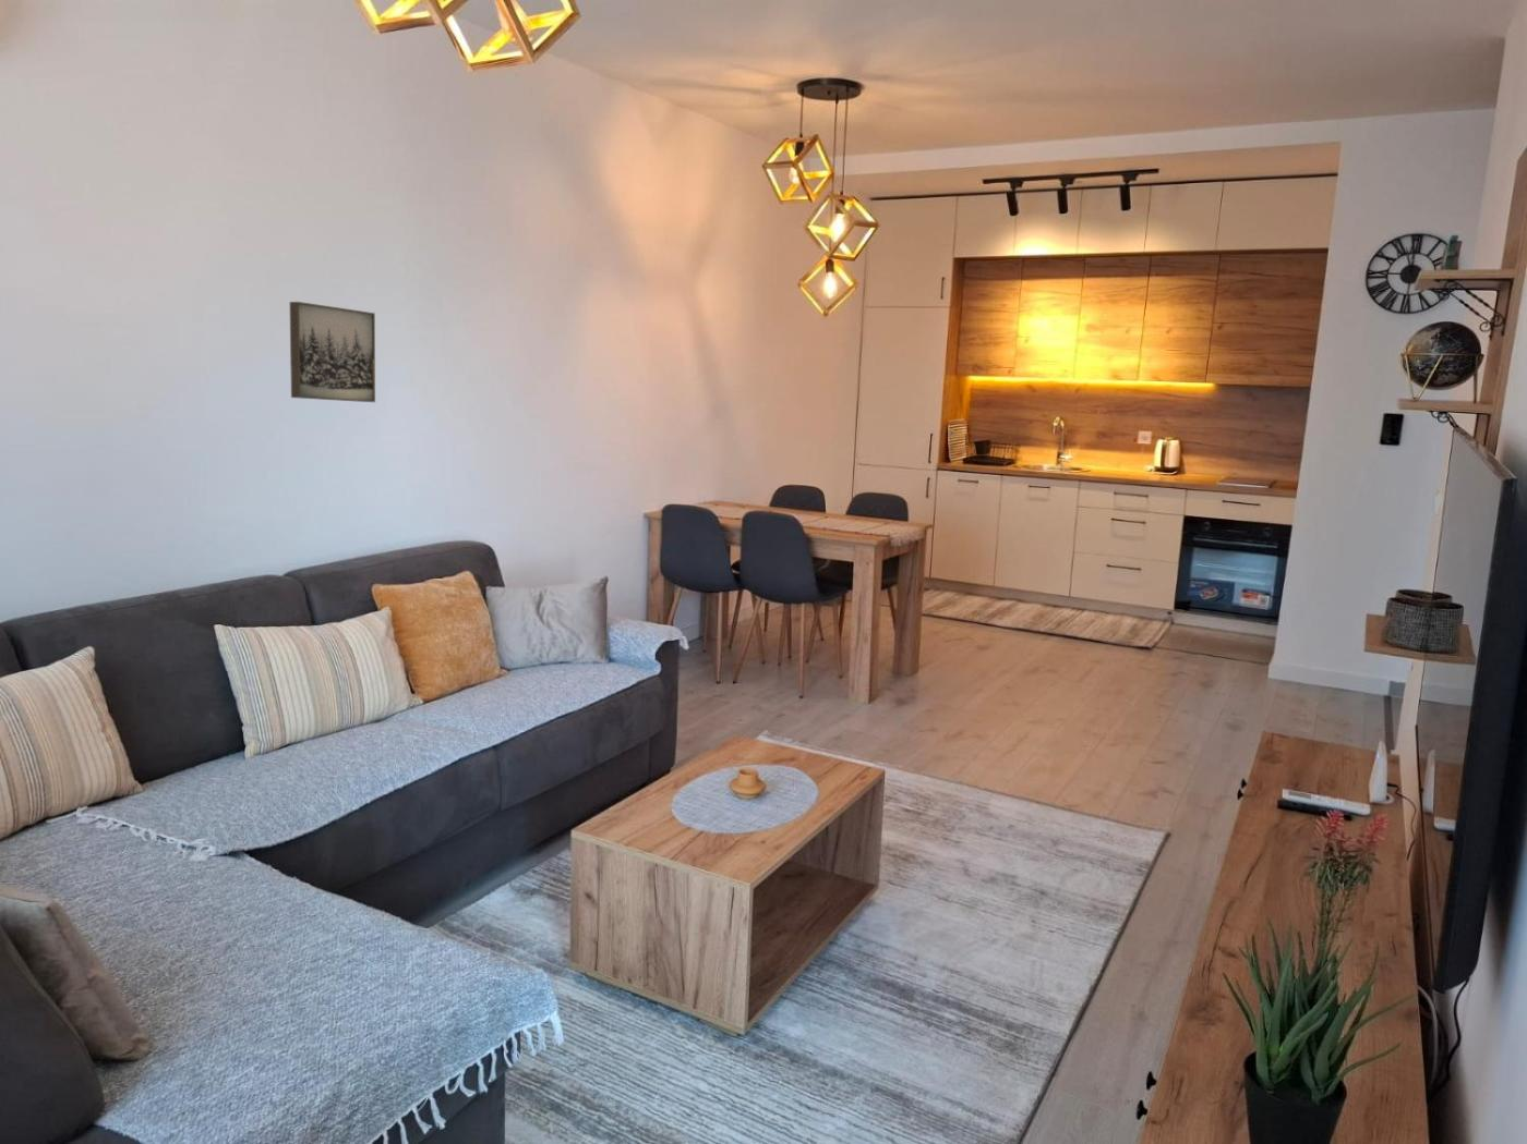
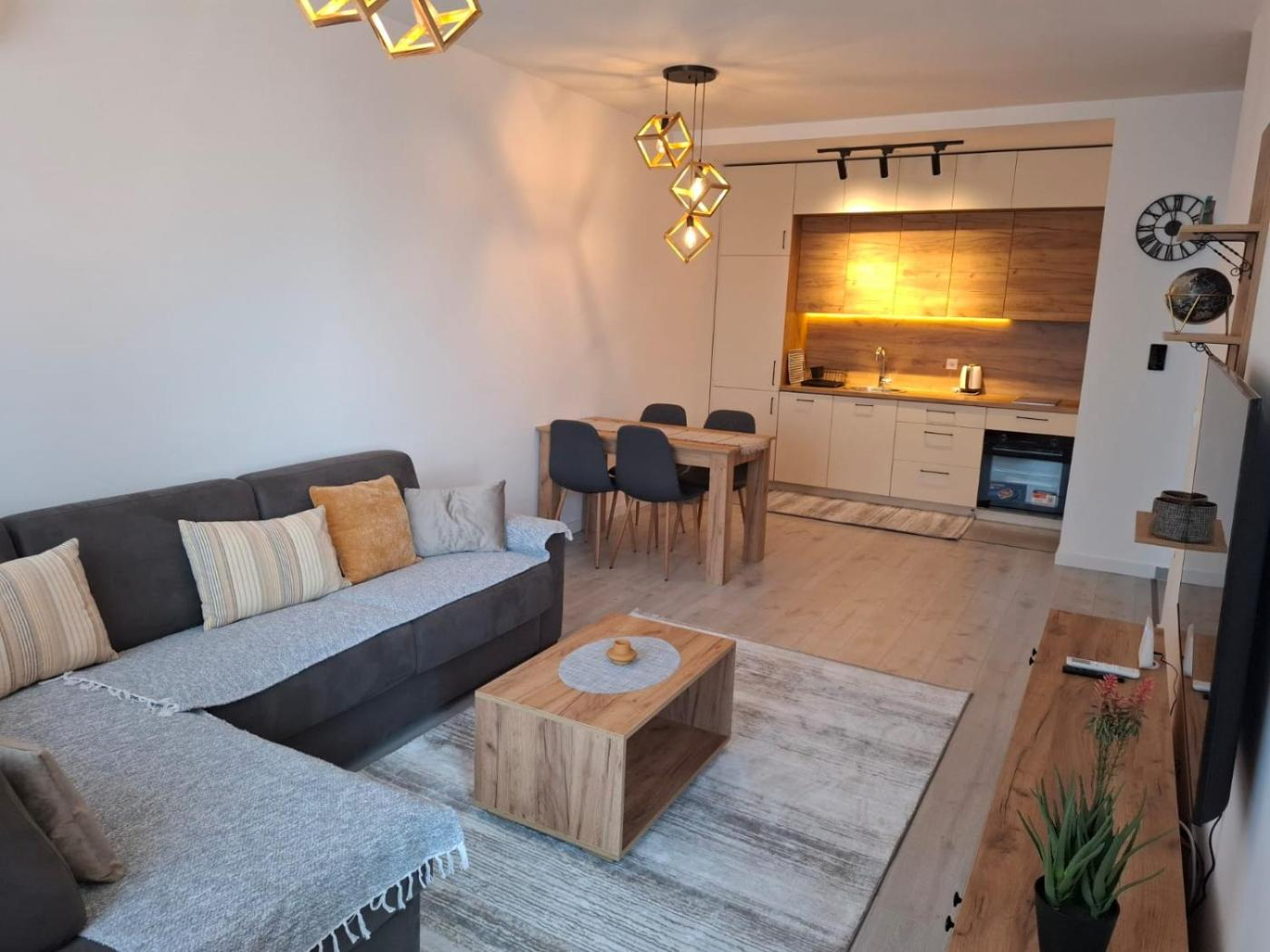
- wall art (334, 354)
